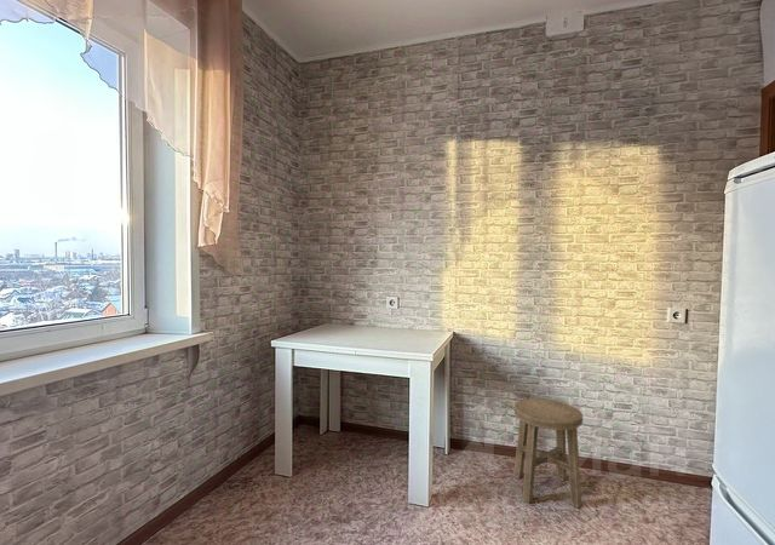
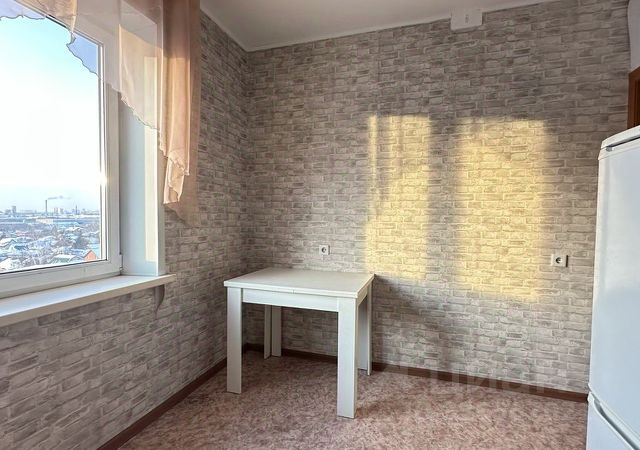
- stool (546, 452)
